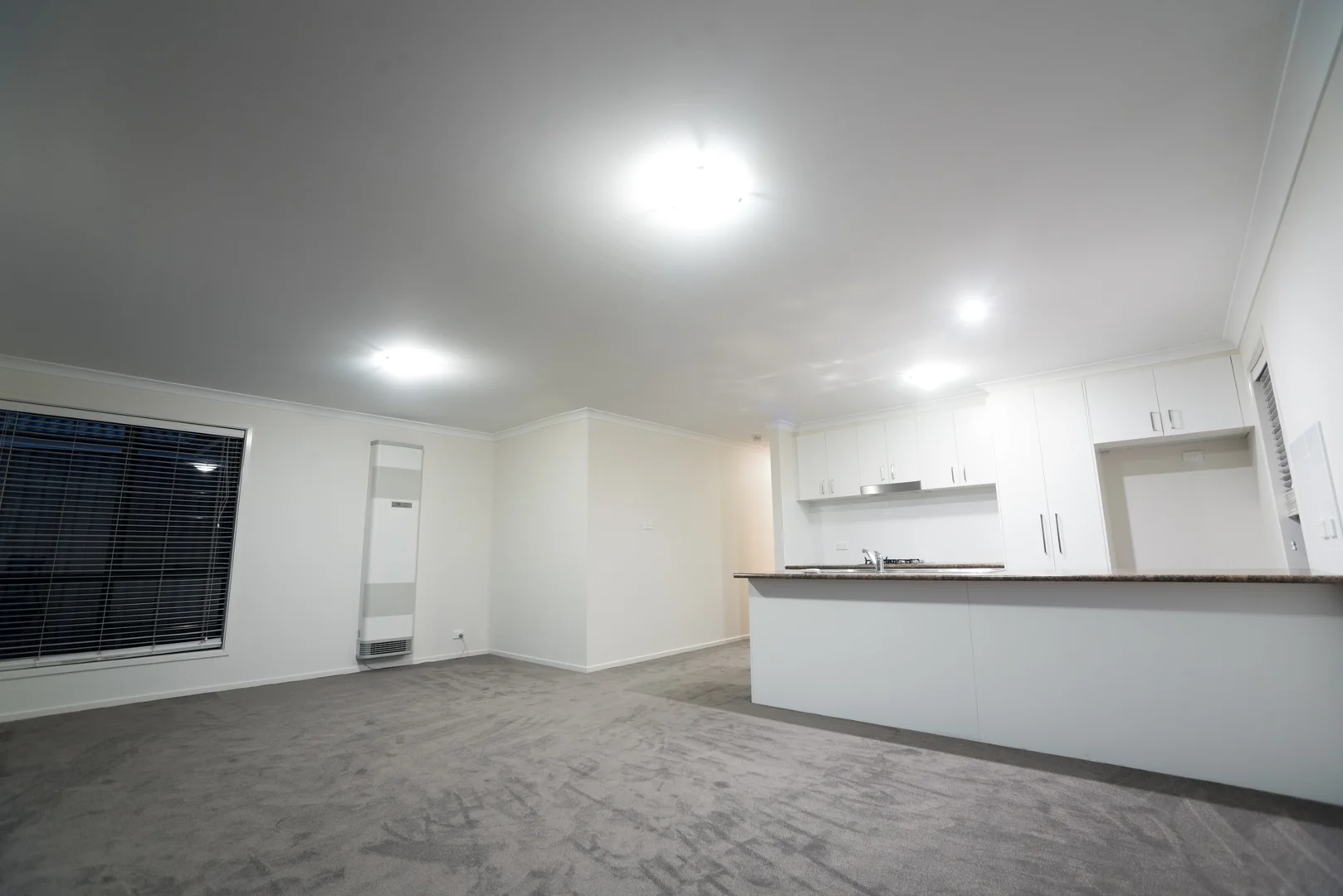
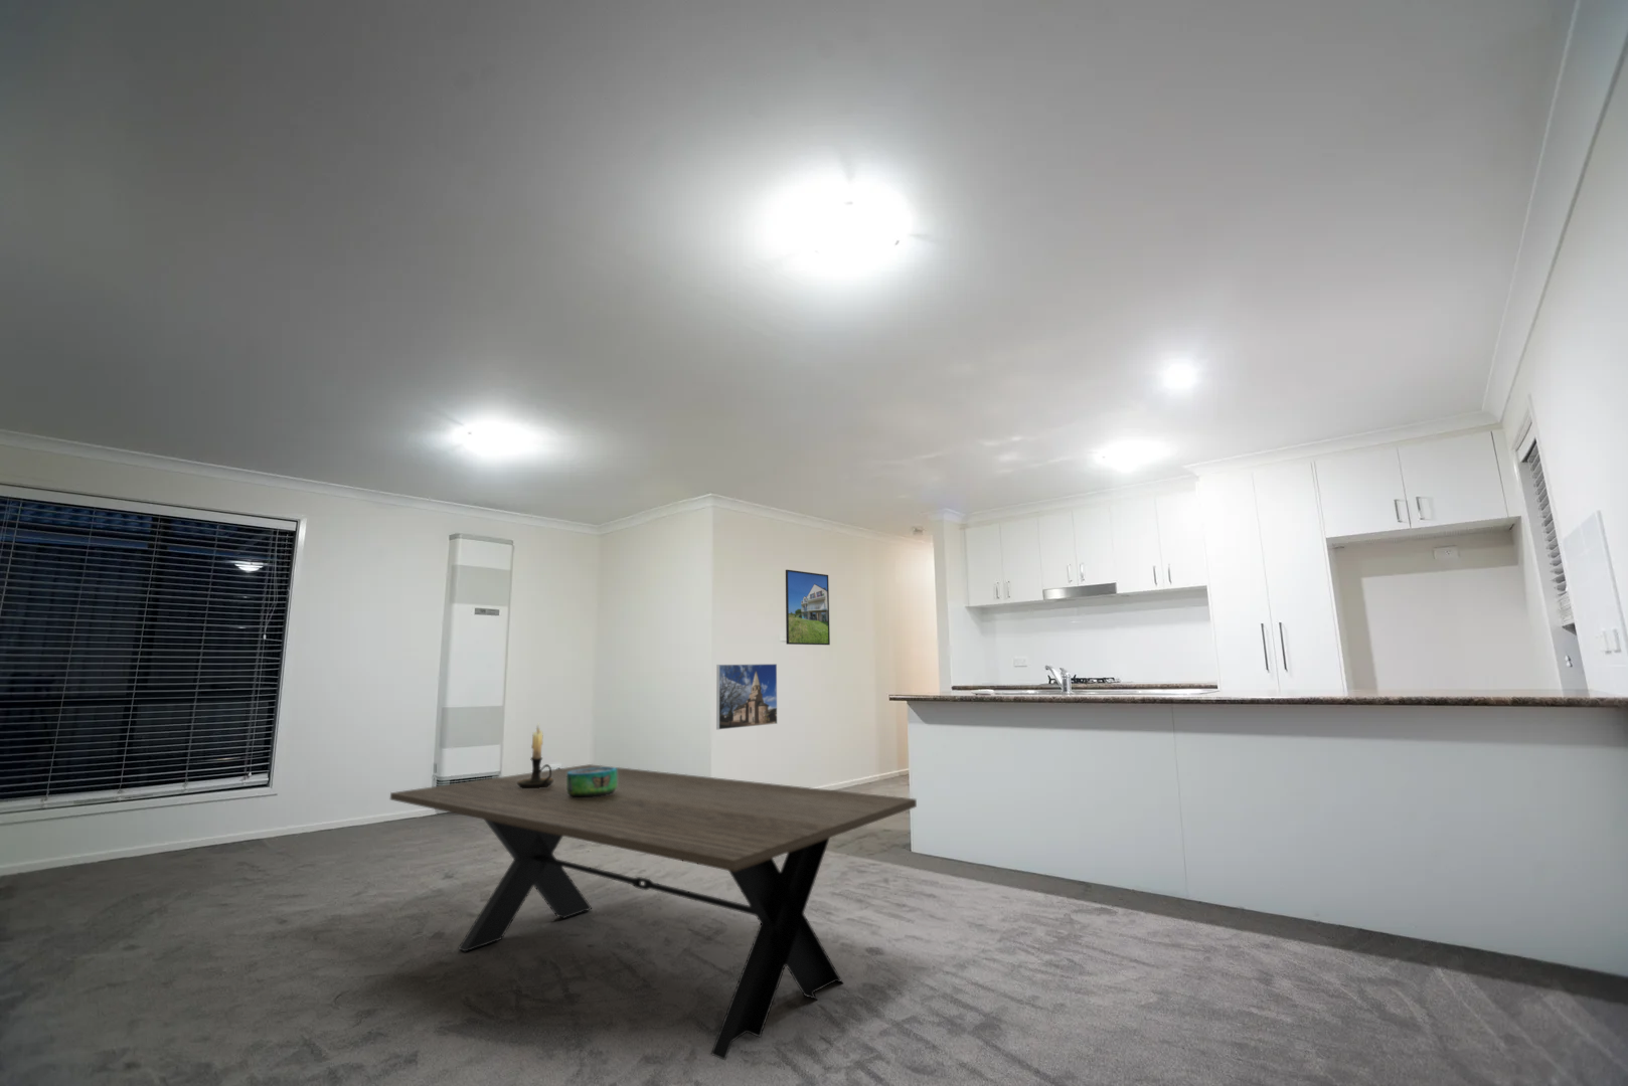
+ dining table (634, 879)
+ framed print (748, 695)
+ decorative bowl (592, 781)
+ candle holder (539, 753)
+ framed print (809, 607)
